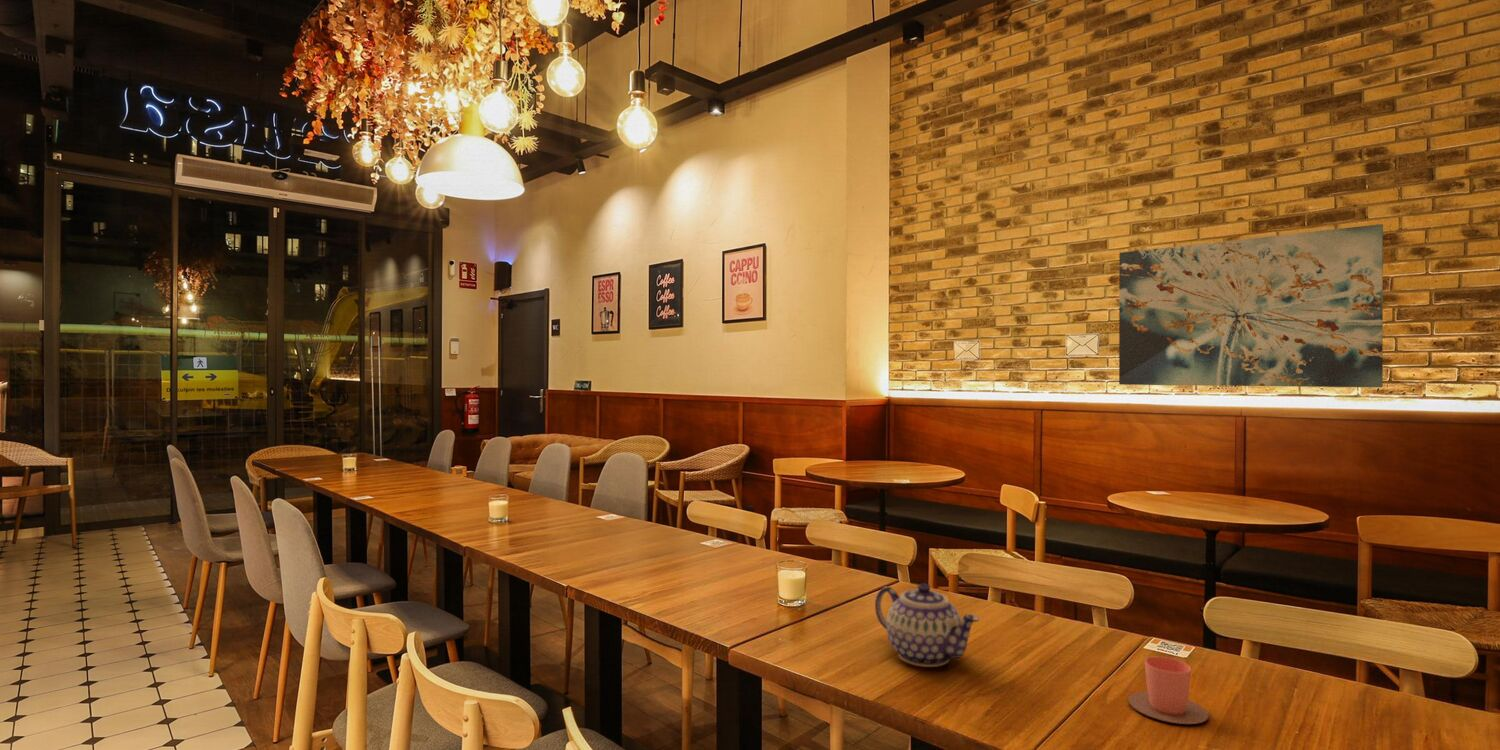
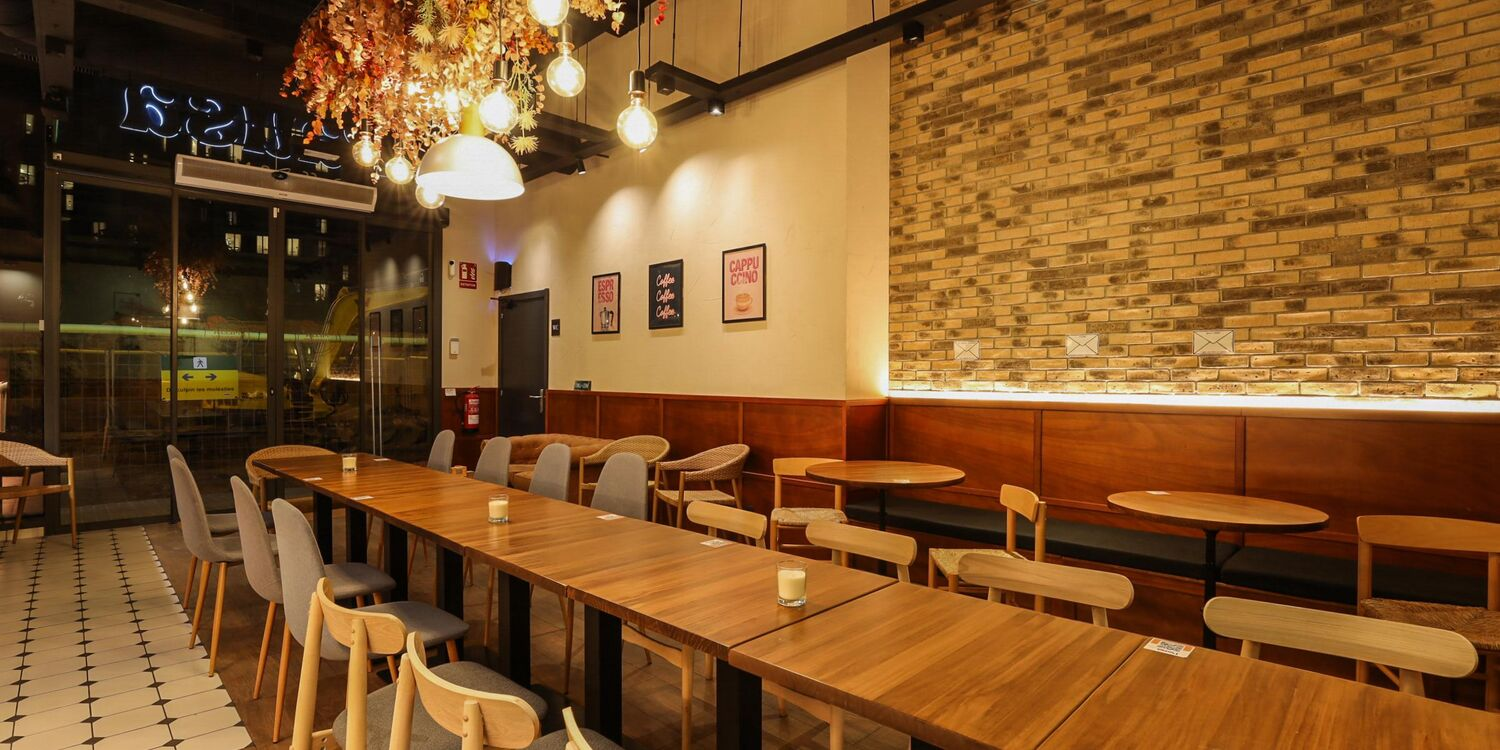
- wall art (1237, 313)
- teapot (924, 620)
- cup (1167, 686)
